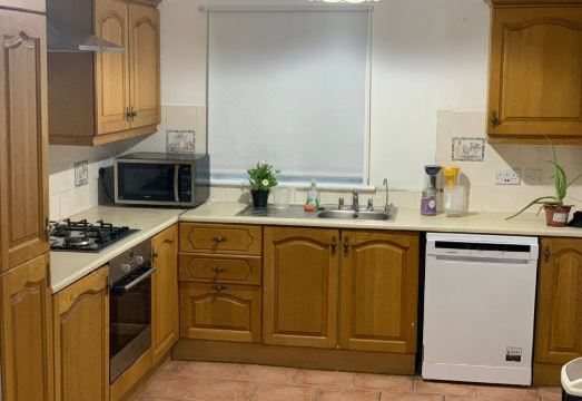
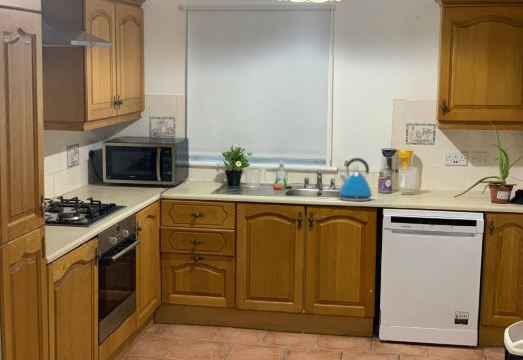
+ kettle (357, 178)
